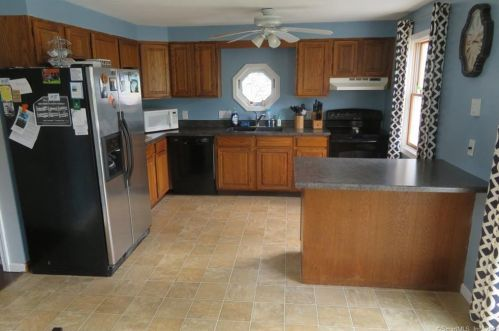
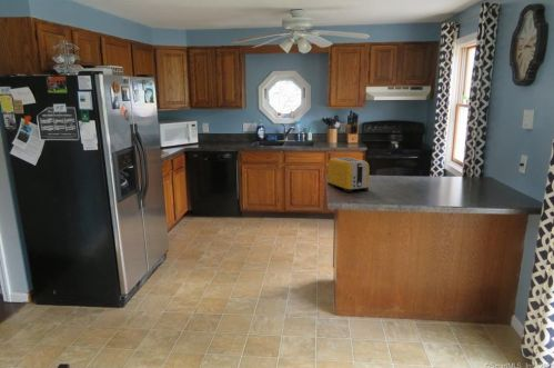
+ toaster (347, 173)
